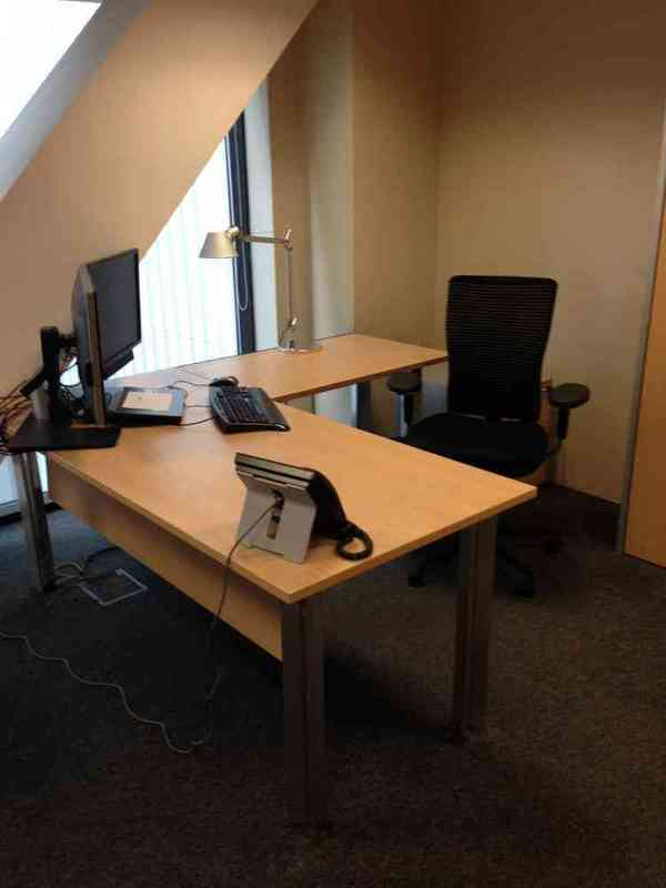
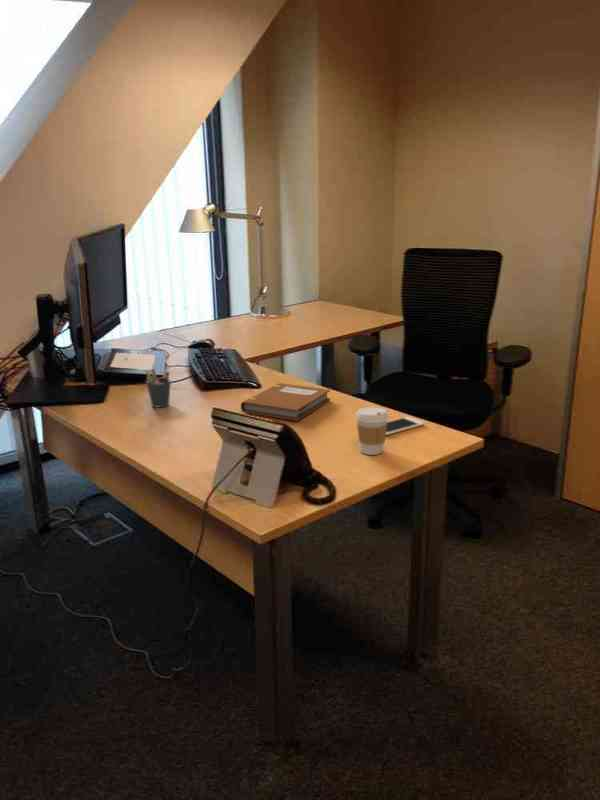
+ pen holder (158, 386)
+ cell phone (396, 425)
+ notebook (287, 399)
+ coffee cup (371, 430)
